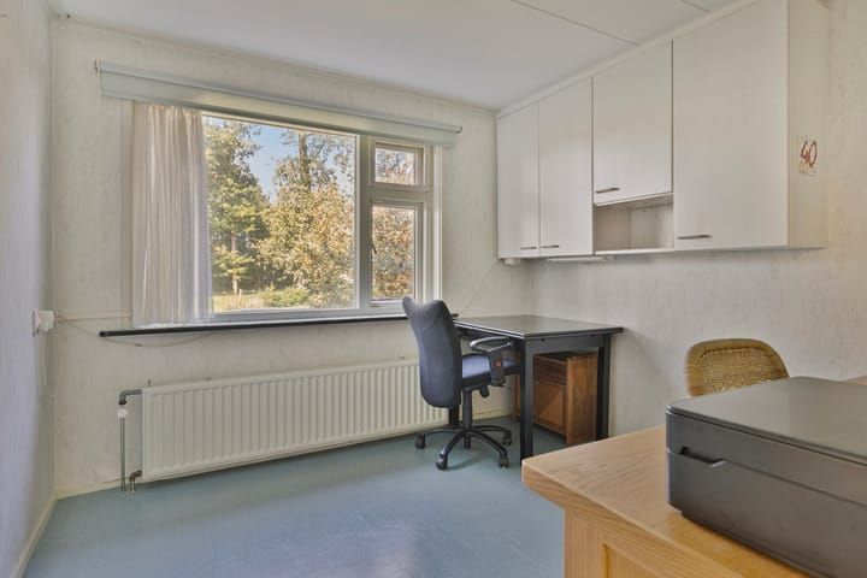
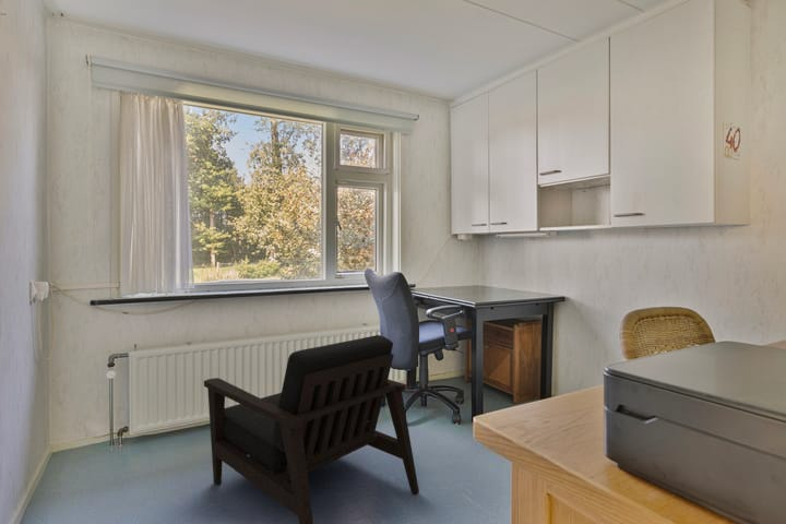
+ armchair (310, 412)
